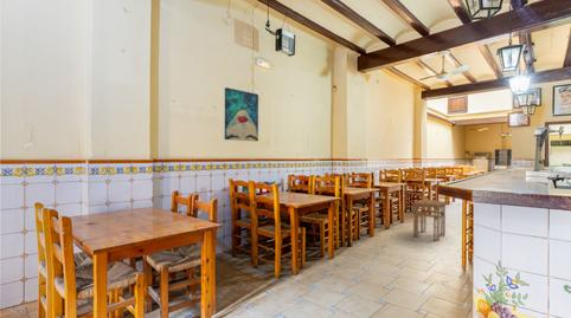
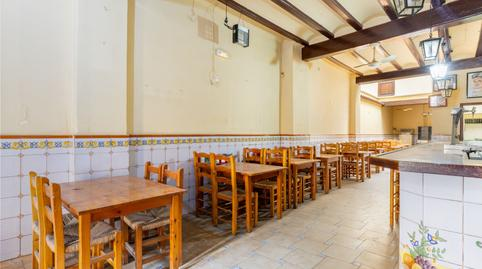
- stool (429, 216)
- wall art (242, 116)
